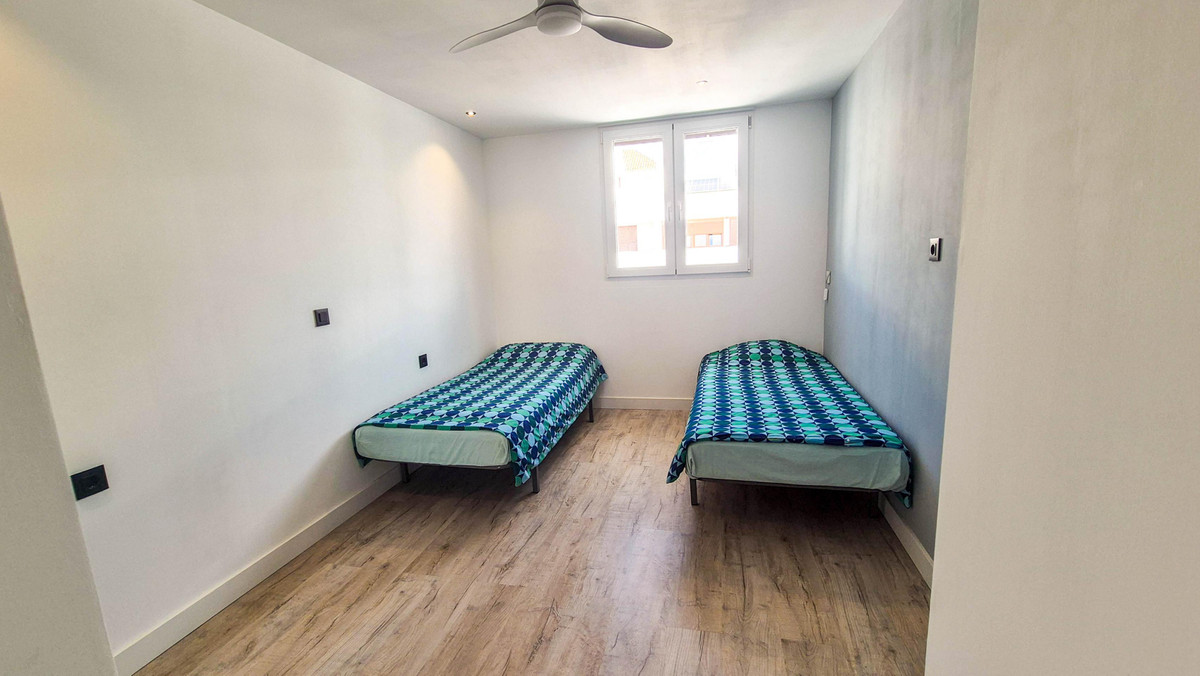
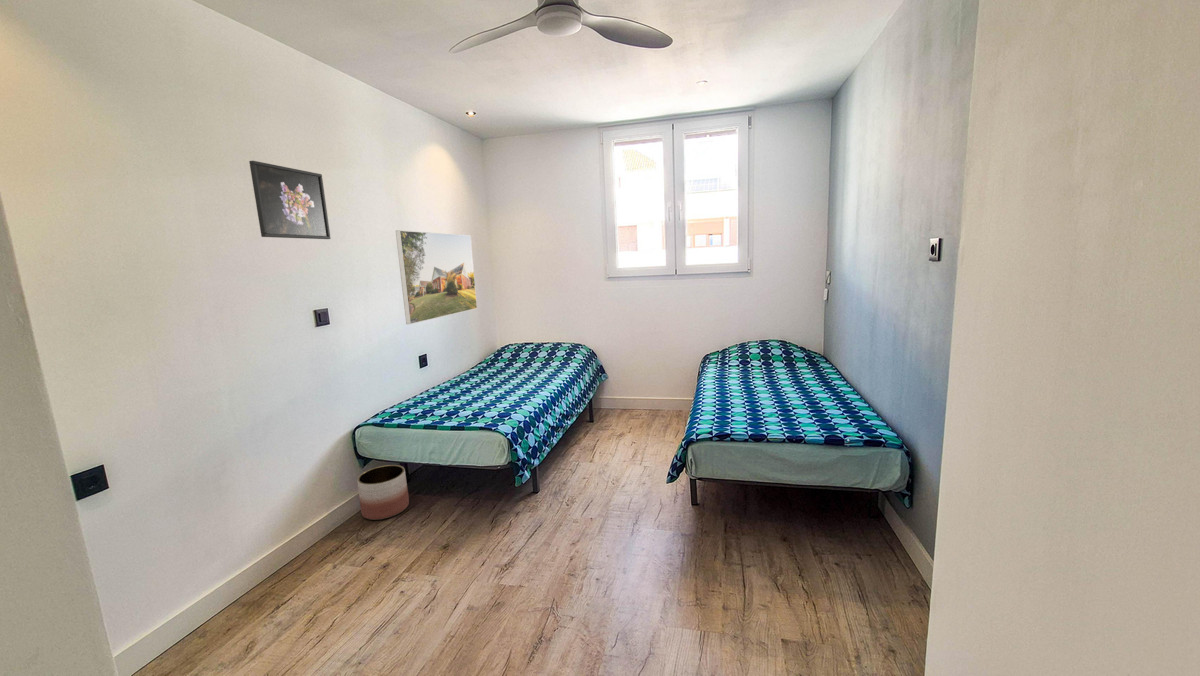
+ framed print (442, 274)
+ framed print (293, 203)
+ planter (383, 491)
